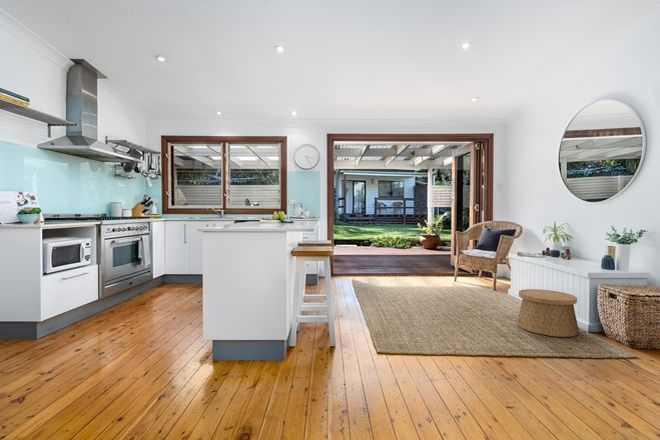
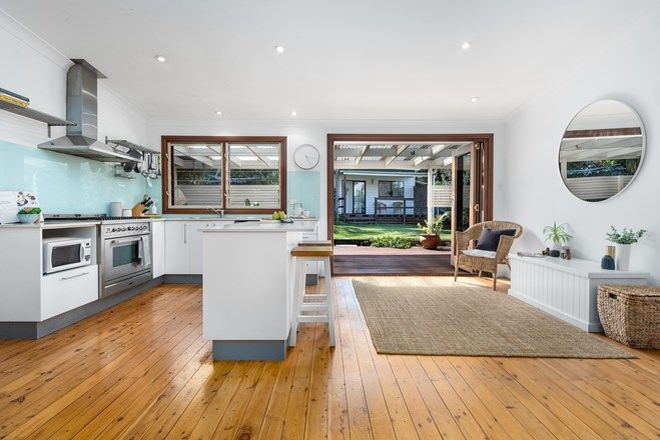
- basket (547, 311)
